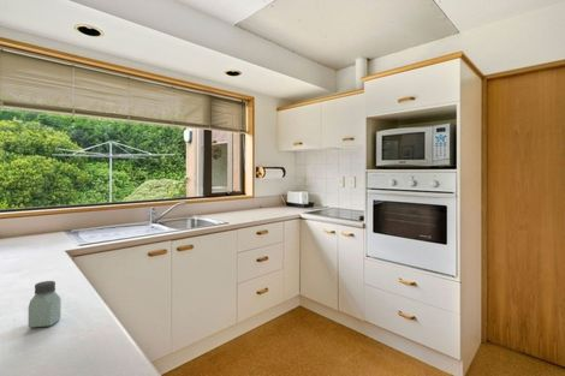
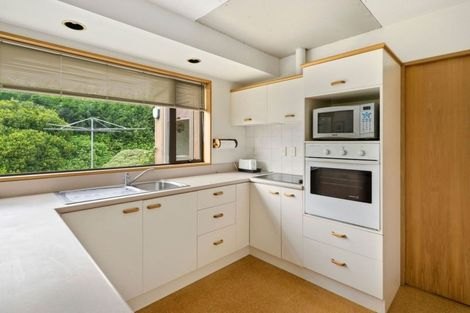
- saltshaker (44, 303)
